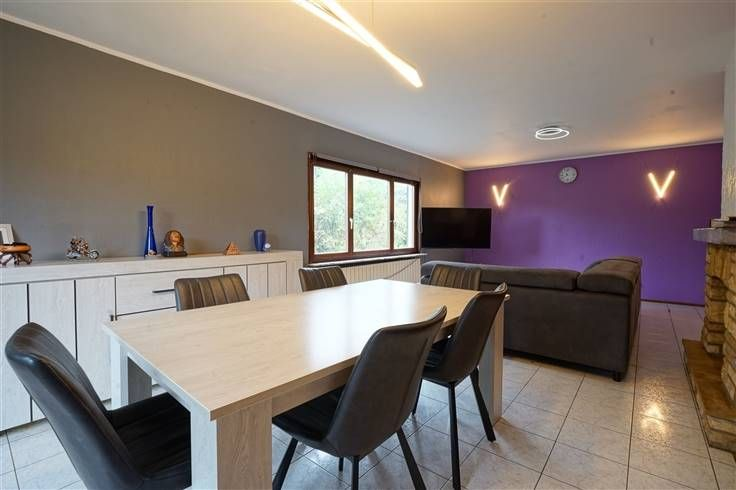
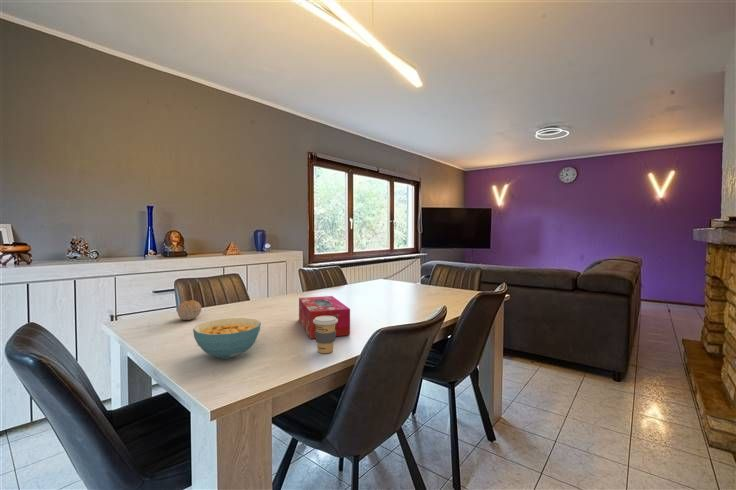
+ cereal bowl (228, 340)
+ fruit (189, 310)
+ coffee cup (325, 334)
+ tissue box (322, 314)
